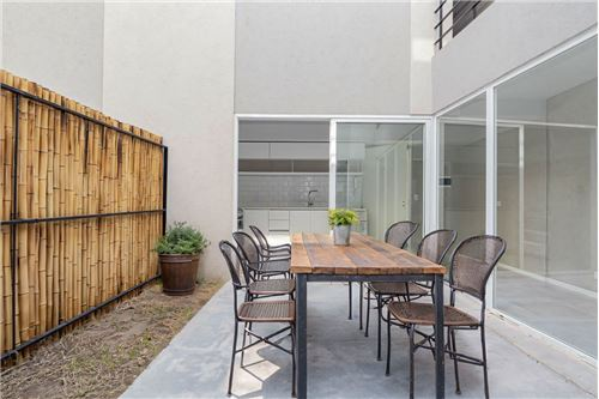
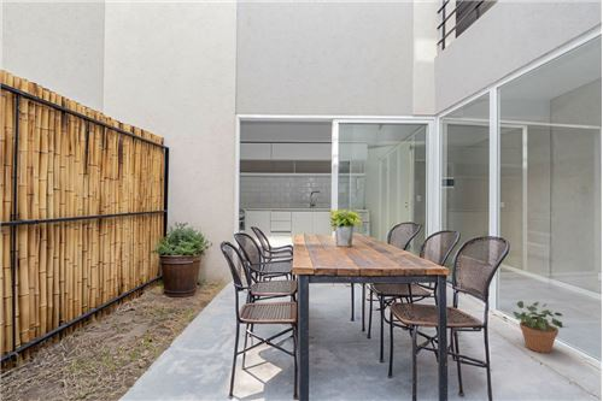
+ potted plant (541, 328)
